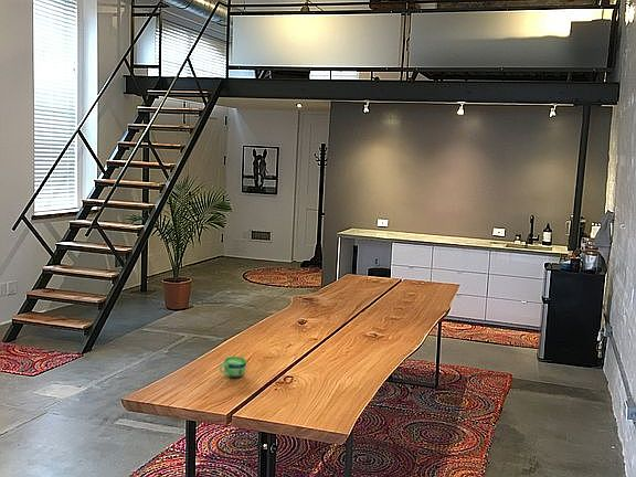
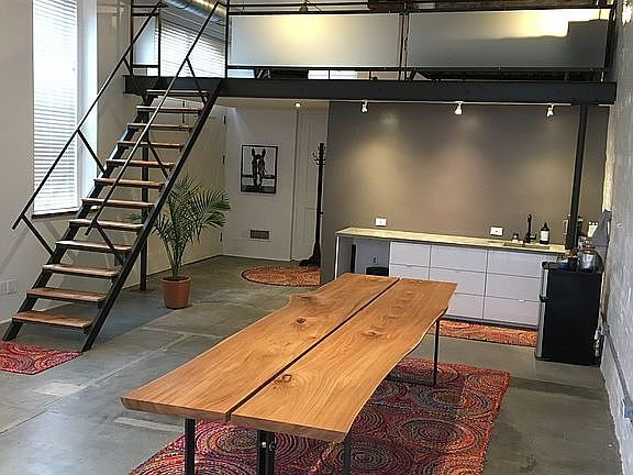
- cup (232, 368)
